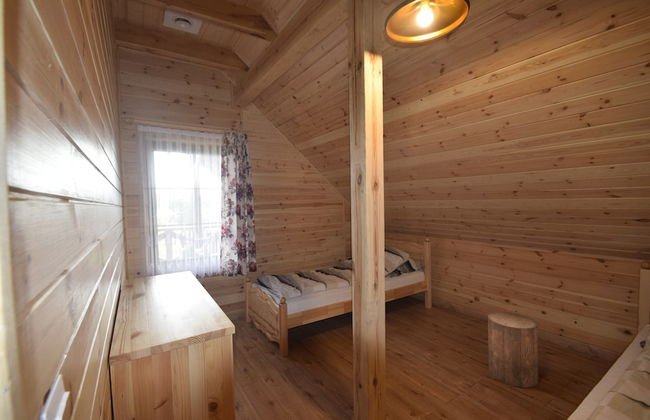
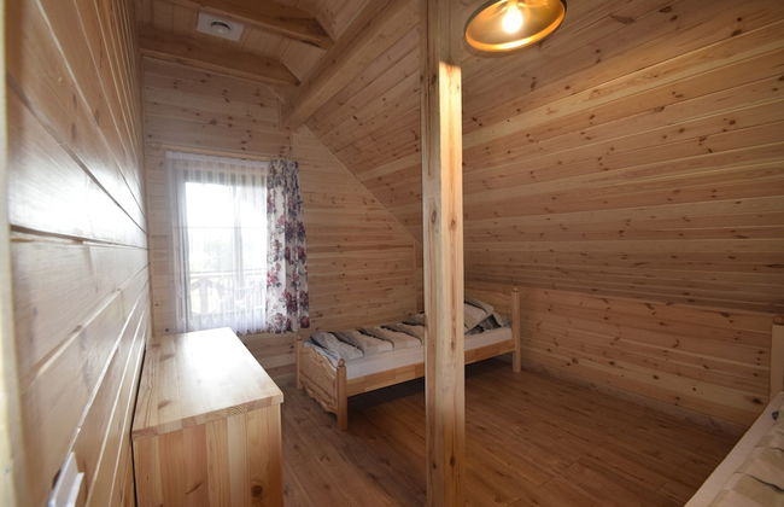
- stool (512, 347)
